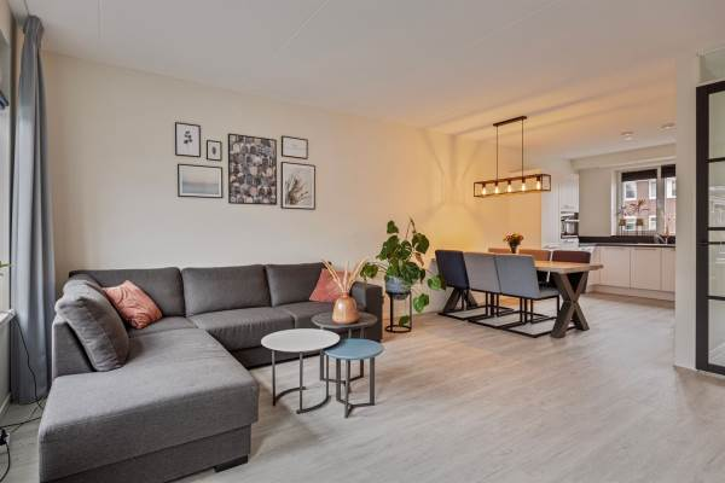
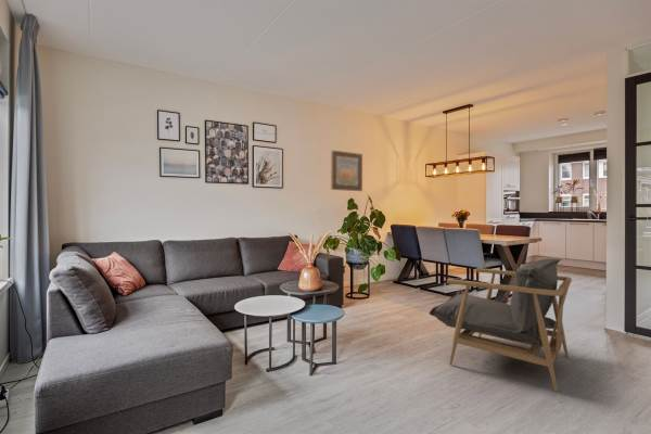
+ armchair (499, 308)
+ wall art (346, 171)
